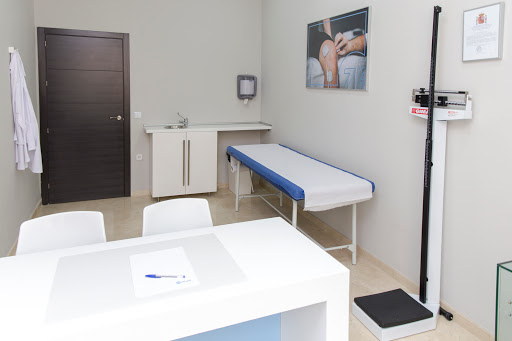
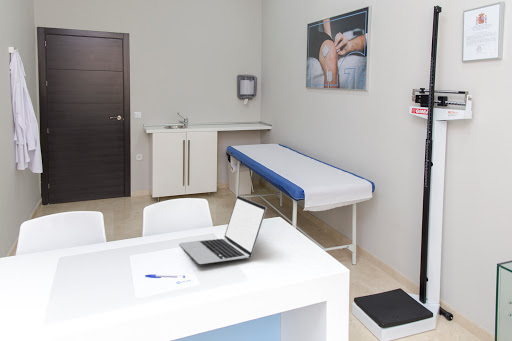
+ laptop (226, 230)
